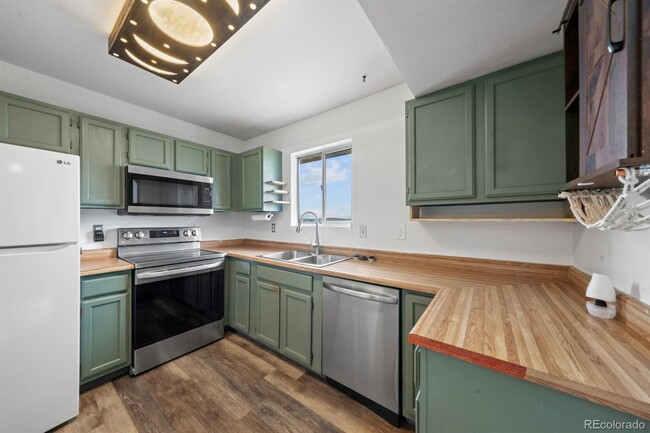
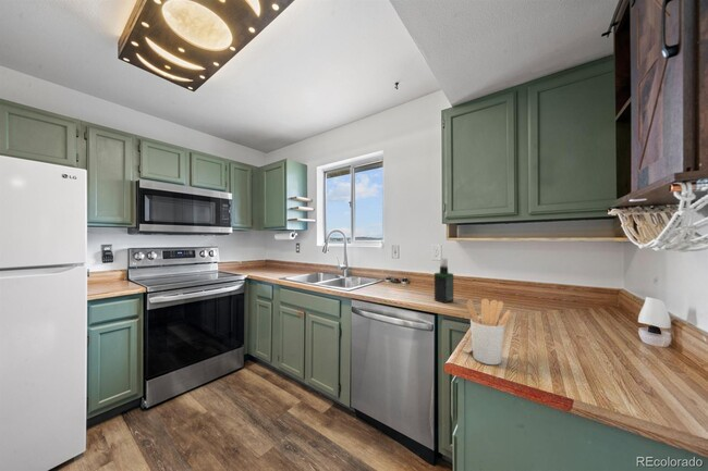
+ spray bottle (443, 280)
+ utensil holder (488, 327)
